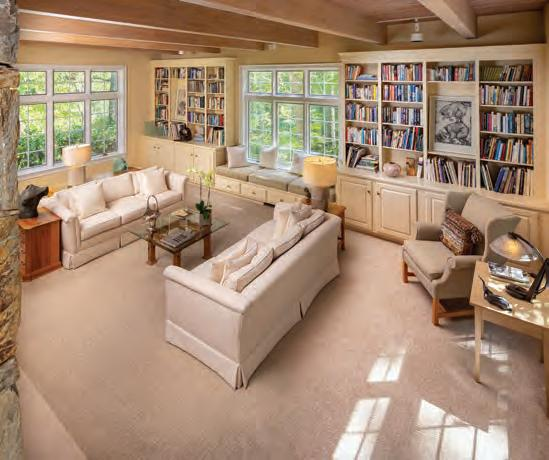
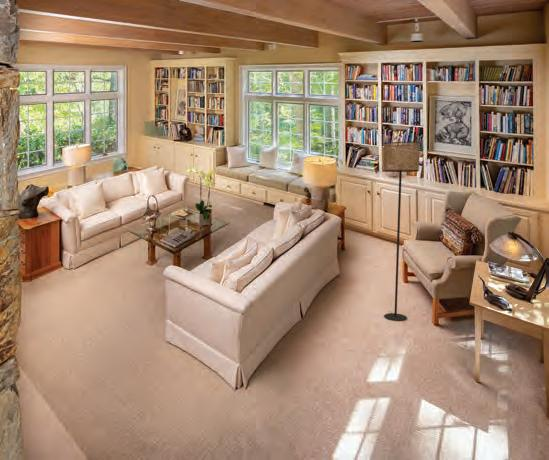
+ floor lamp (398, 232)
